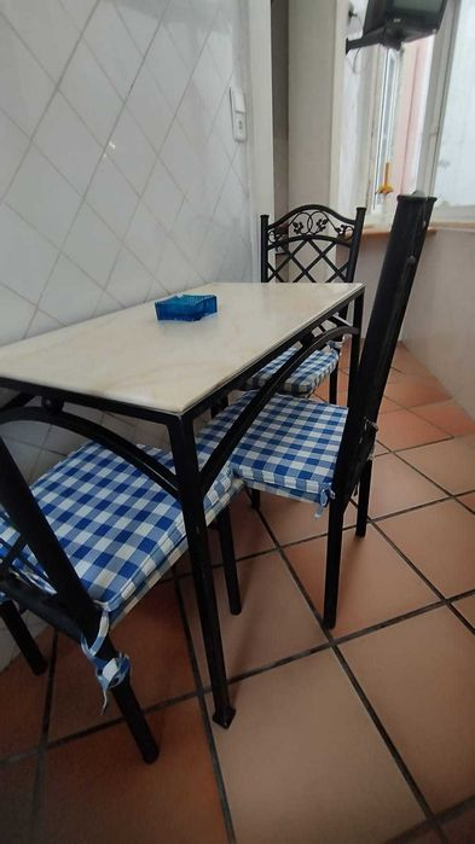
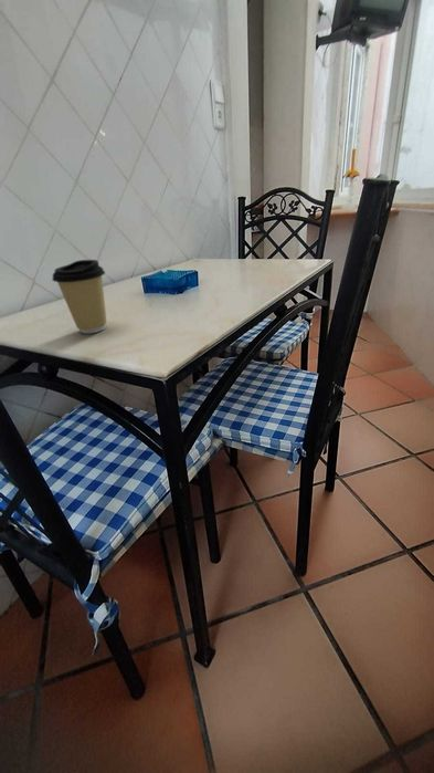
+ coffee cup (84, 297)
